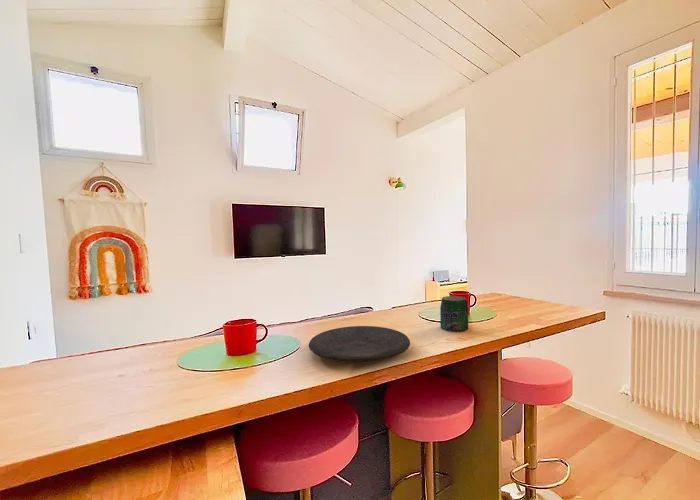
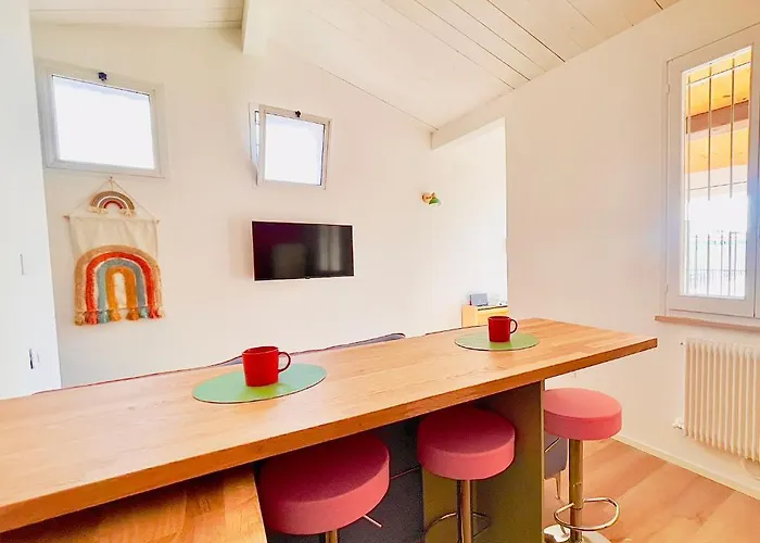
- jar (454, 312)
- plate (359, 345)
